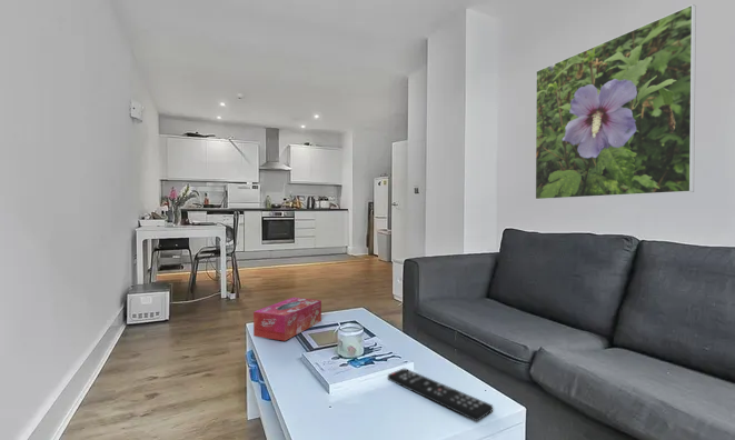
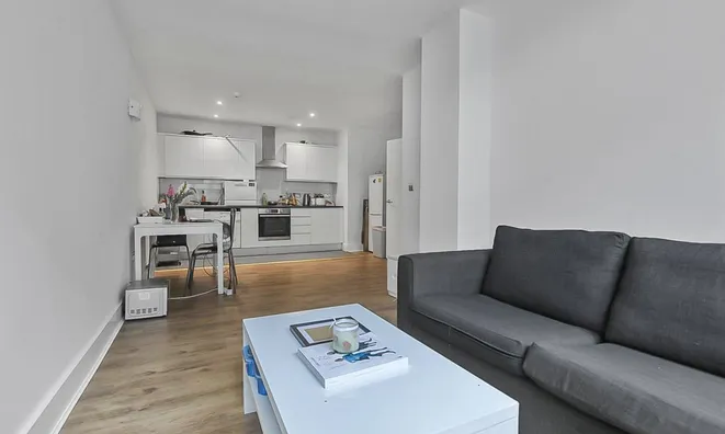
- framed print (600, 120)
- remote control (435, 390)
- tissue box (289, 317)
